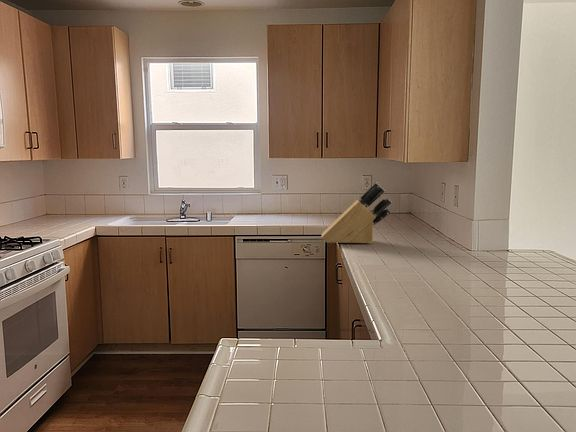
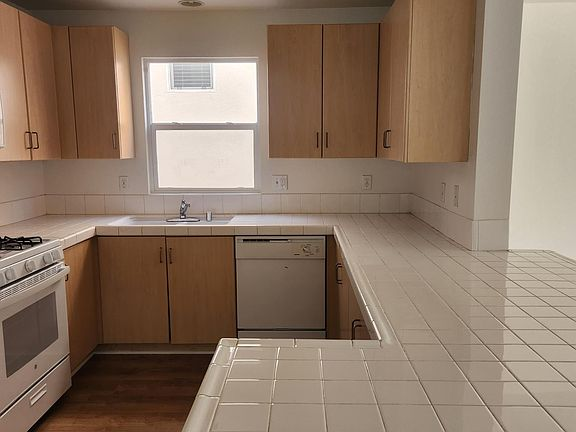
- knife block (355, 212)
